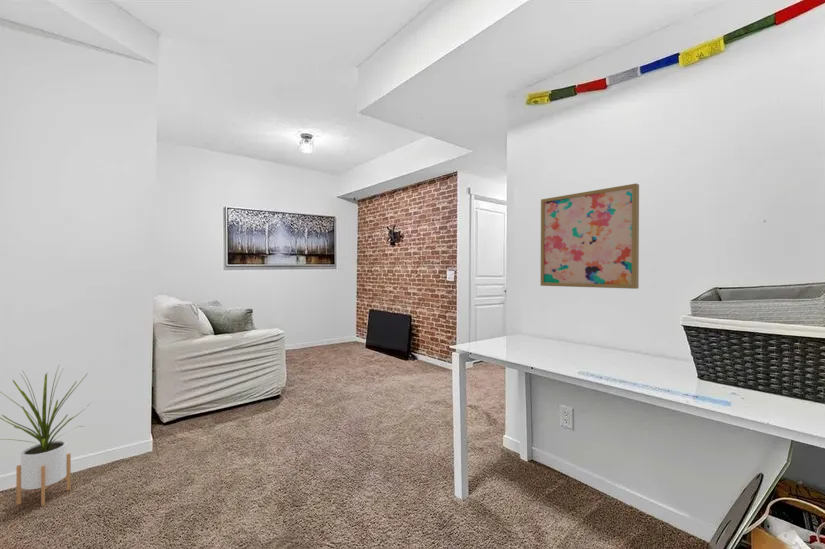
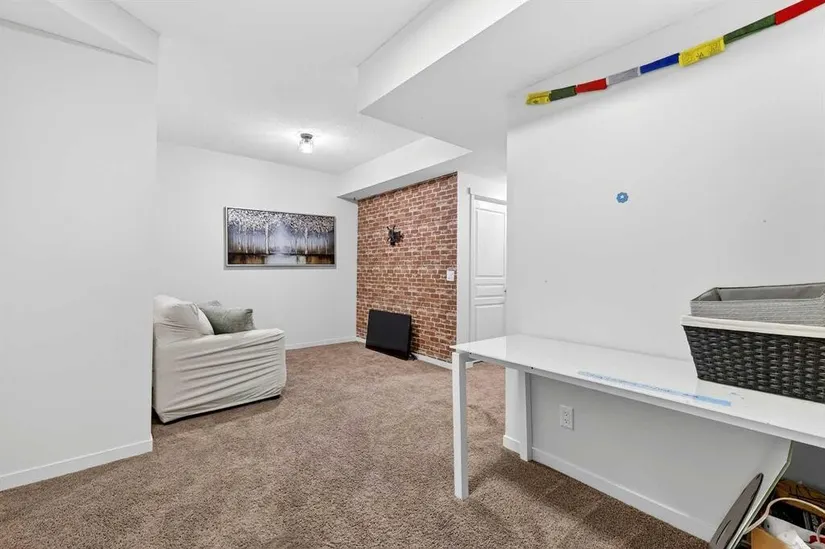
- house plant (46, 431)
- wall art (585, 239)
